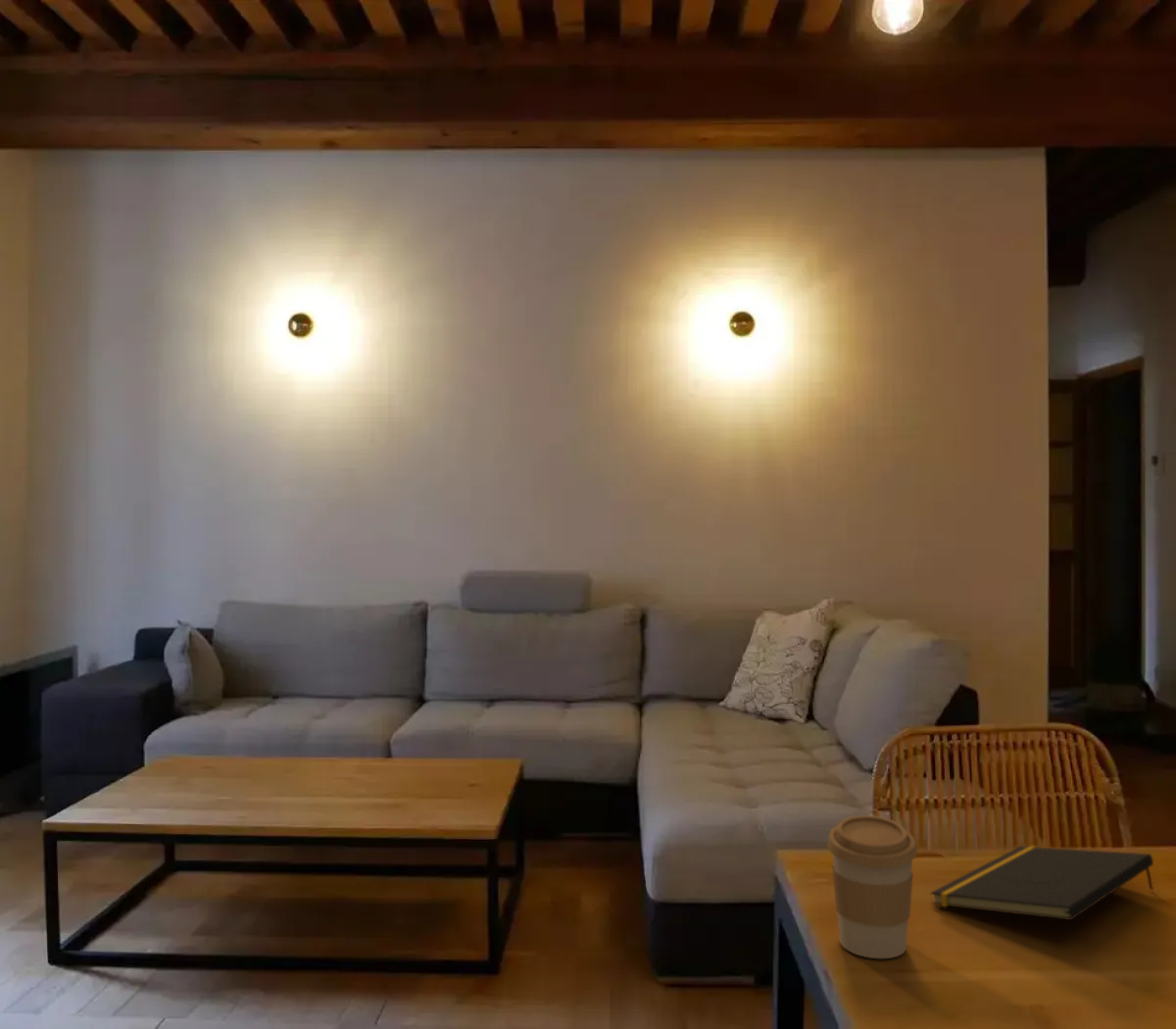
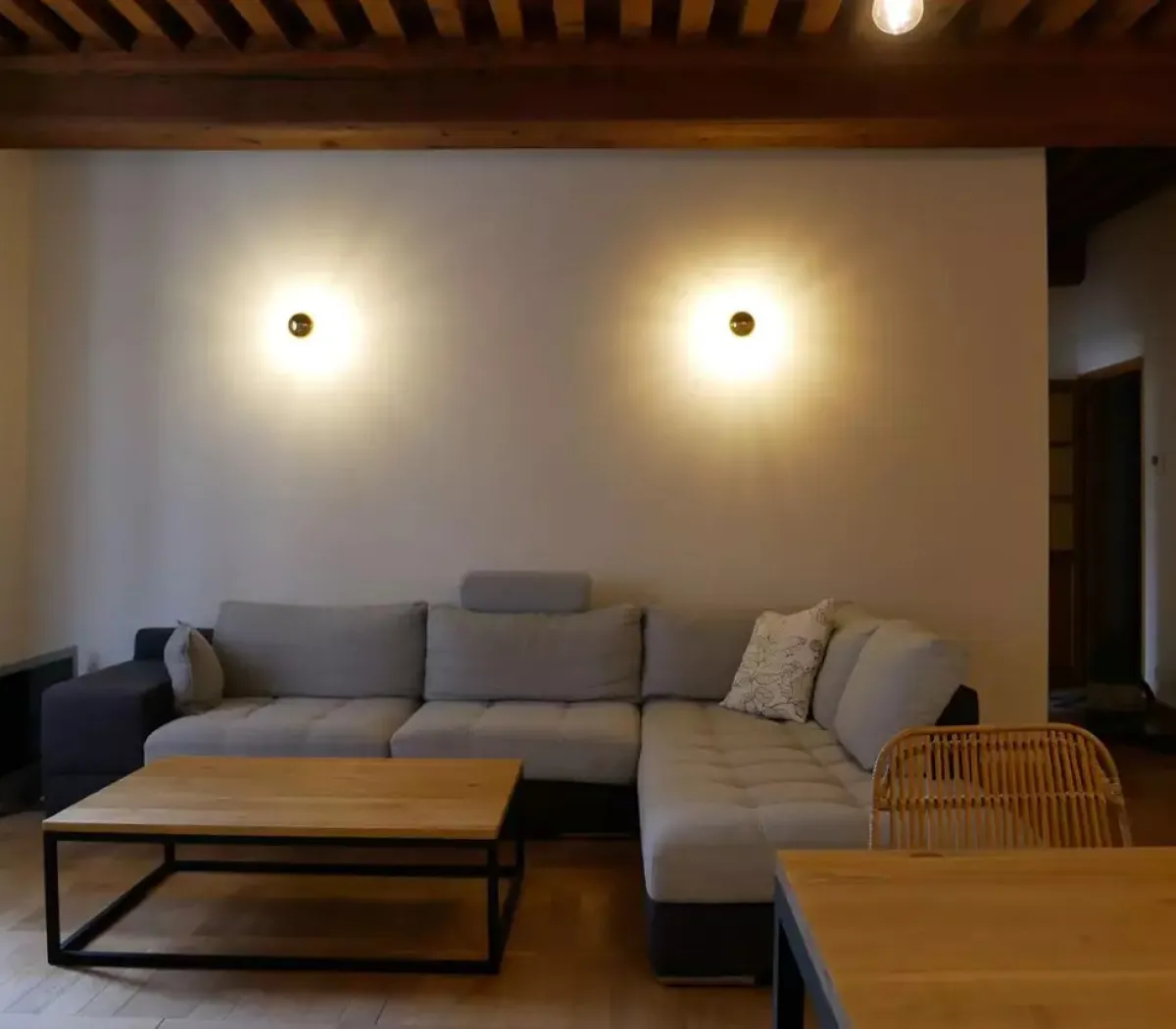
- notepad (1043, 879)
- coffee cup (871, 884)
